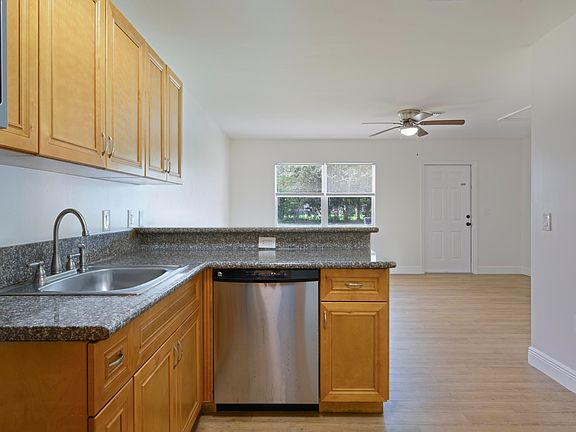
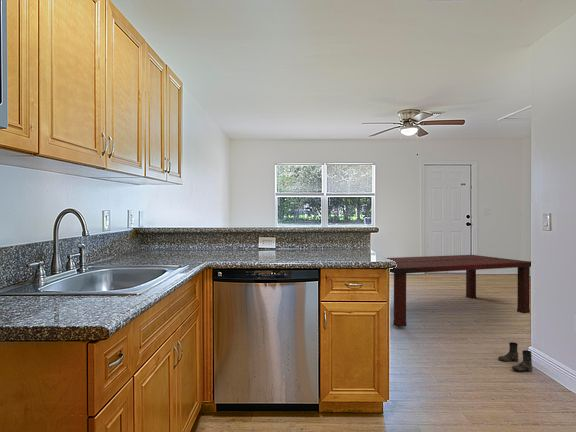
+ dining table (440, 271)
+ boots (514, 356)
